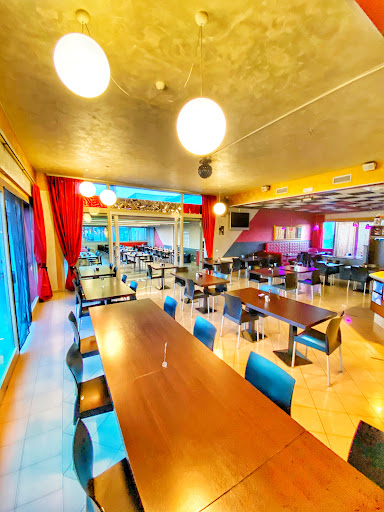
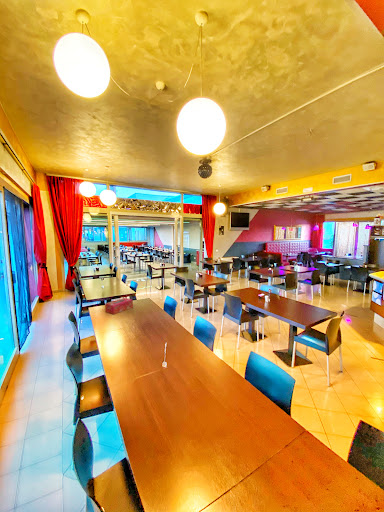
+ tissue box (119, 305)
